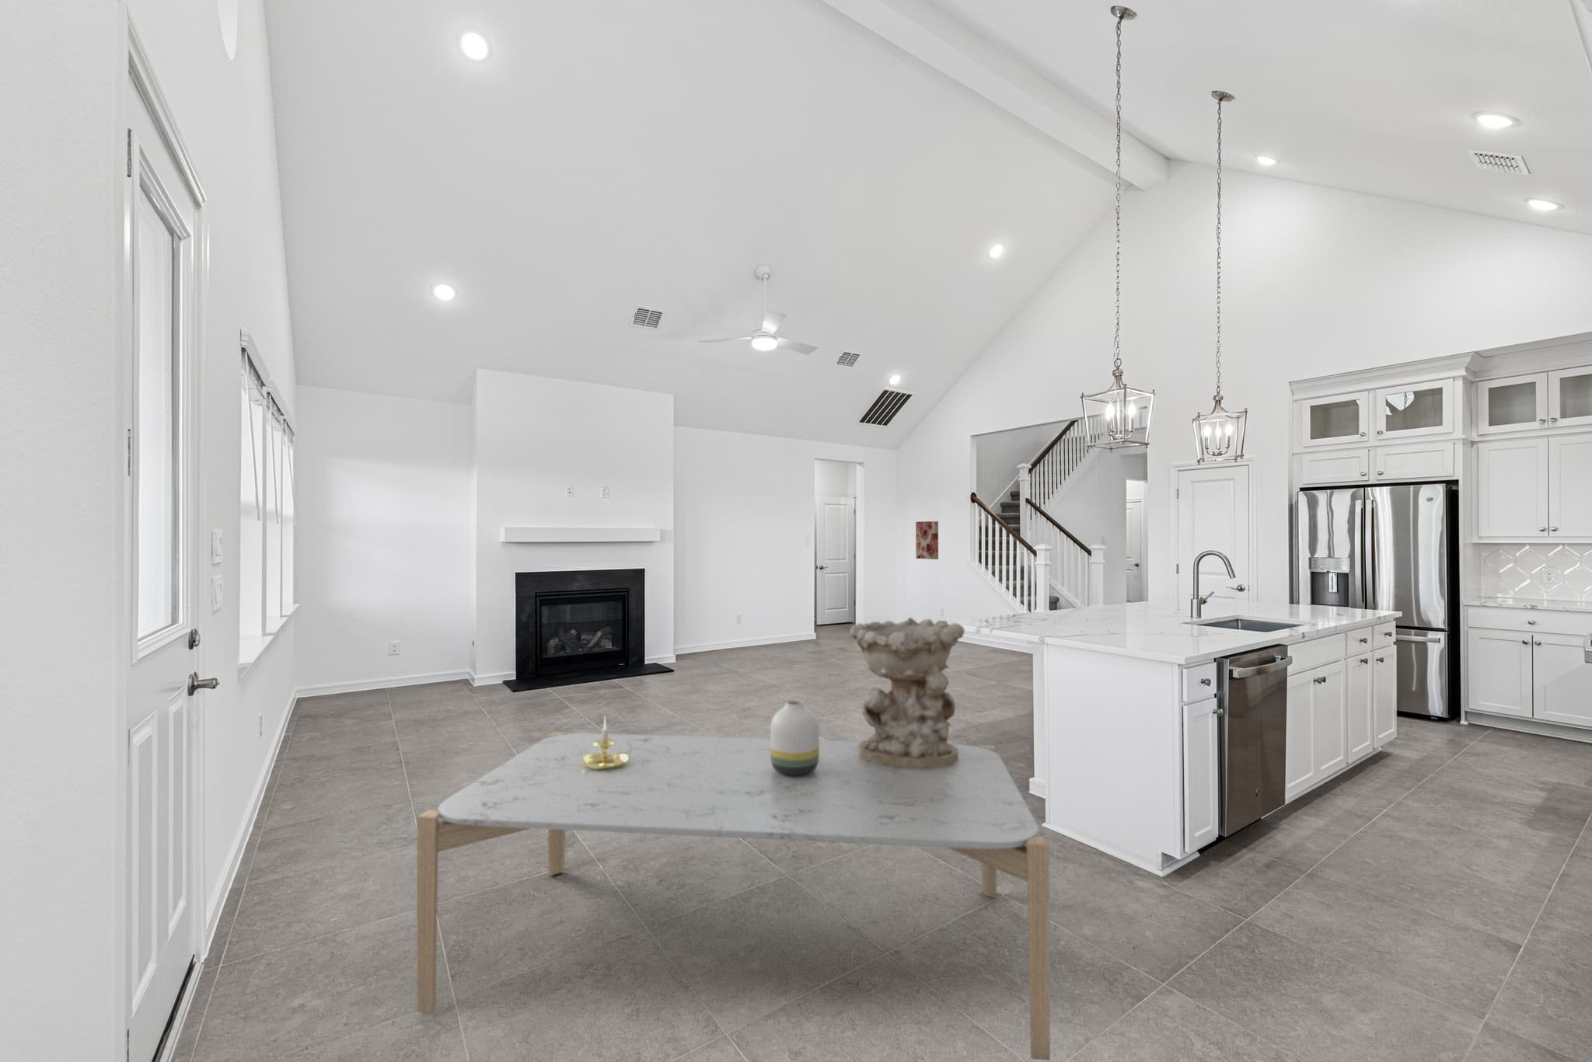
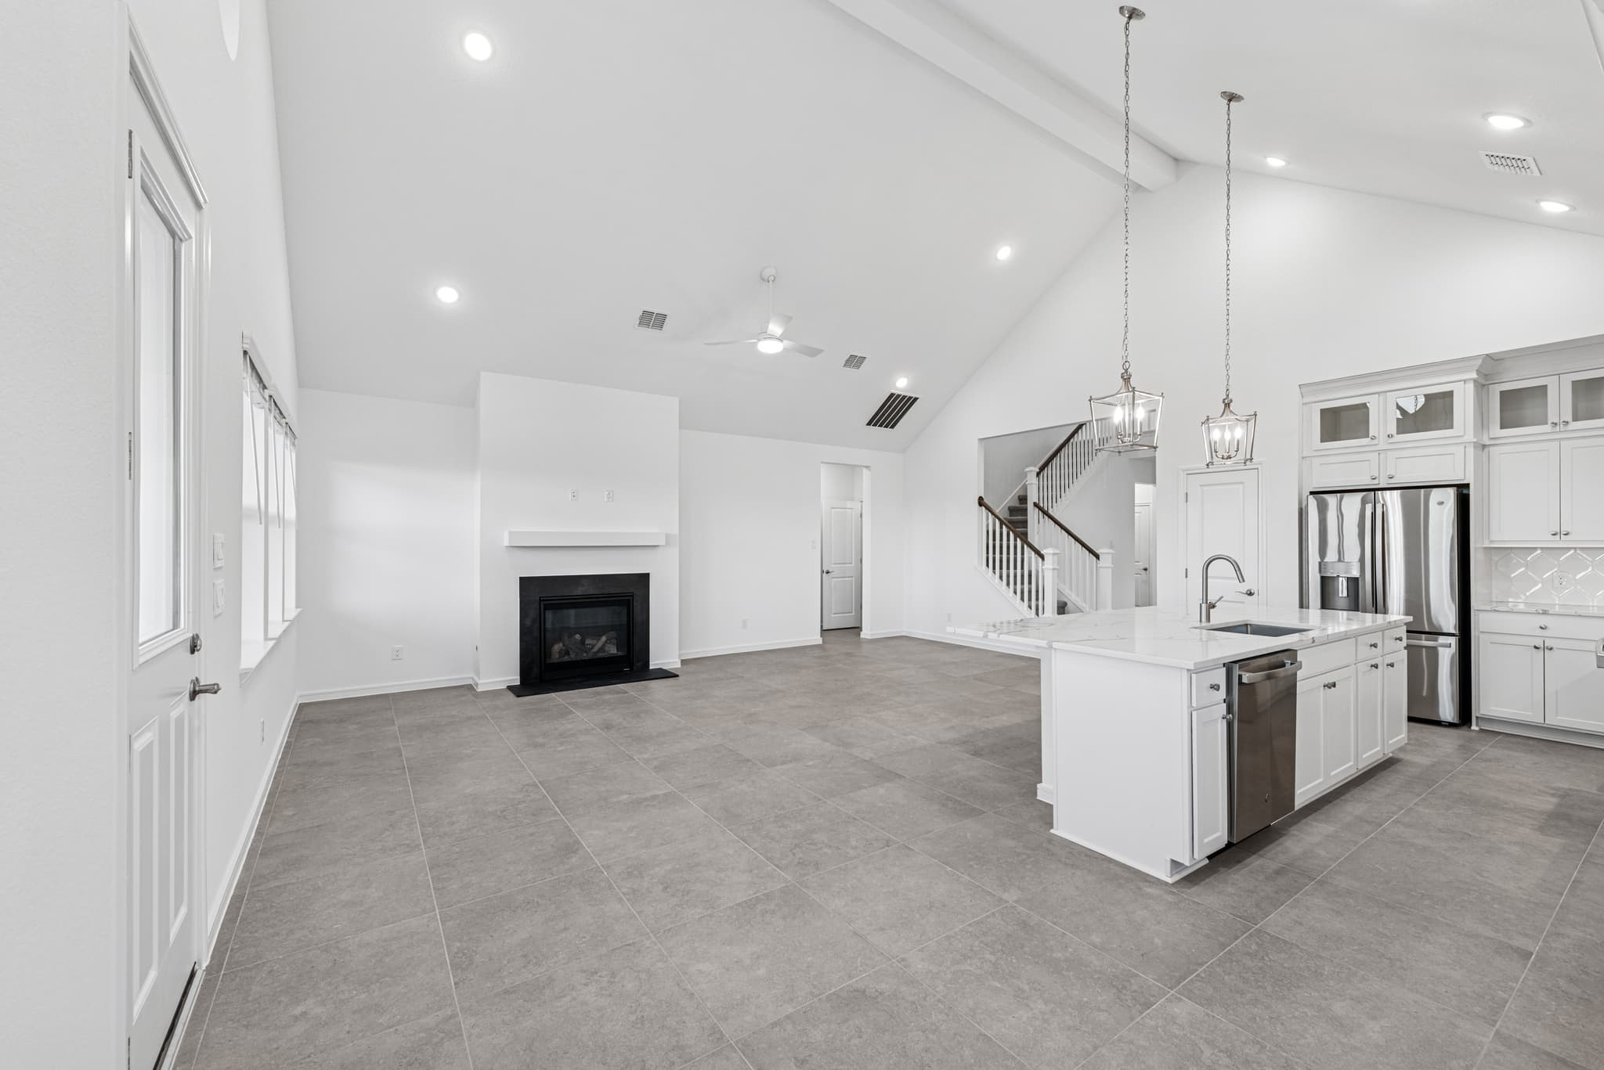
- candle holder (608, 740)
- dining table (747, 838)
- decorative bowl (907, 687)
- vase (794, 736)
- wall art (927, 540)
